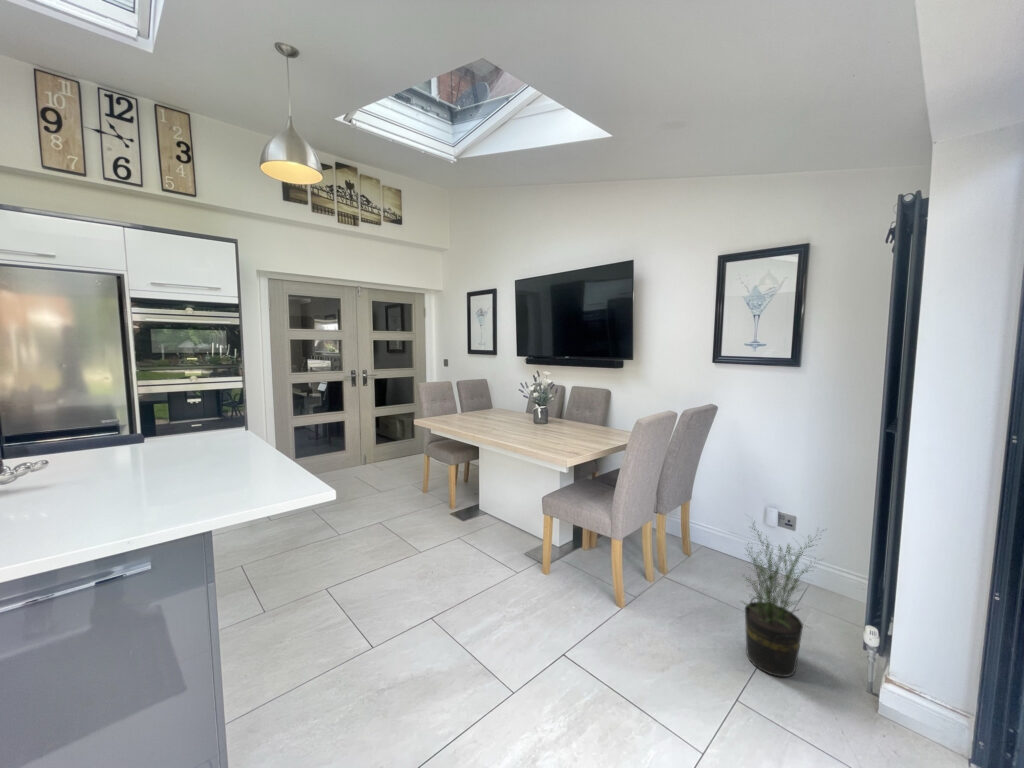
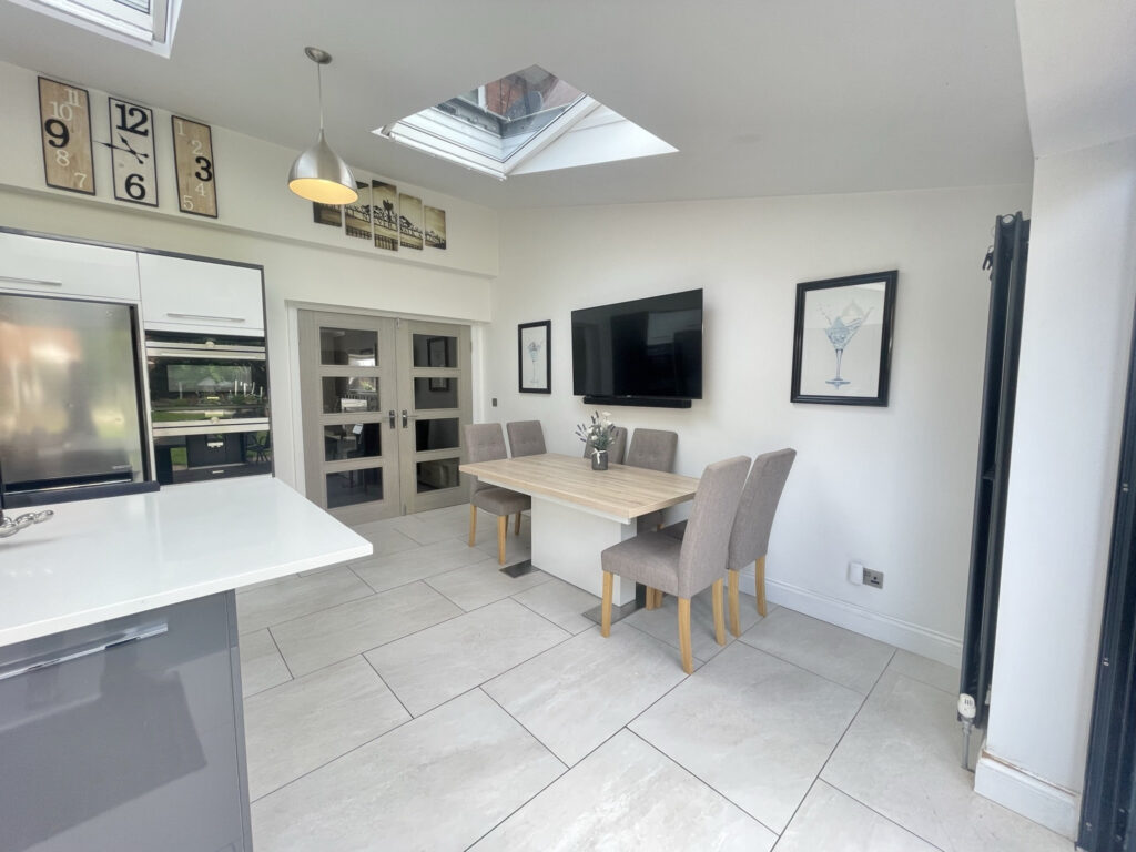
- potted plant (777, 593)
